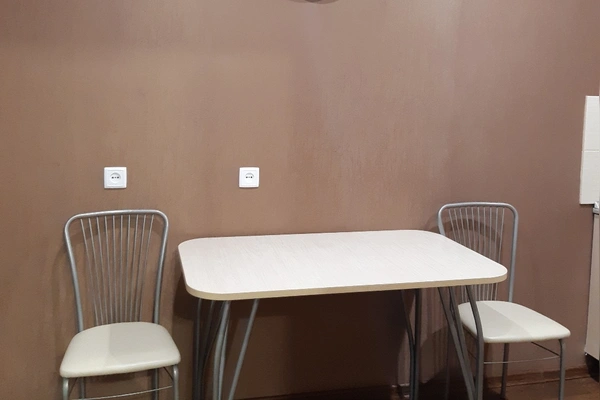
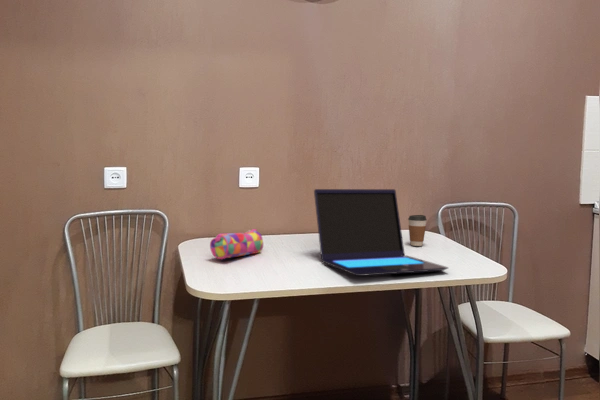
+ laptop (377, 228)
+ pencil case (237, 243)
+ coffee cup (417, 230)
